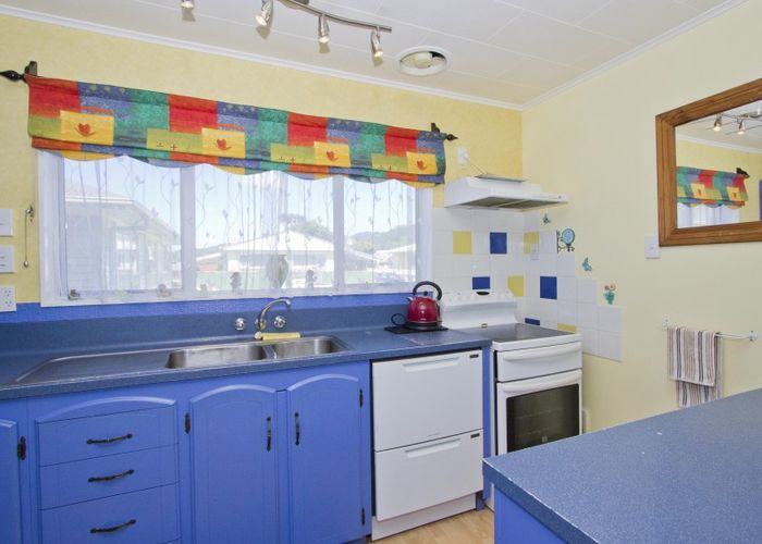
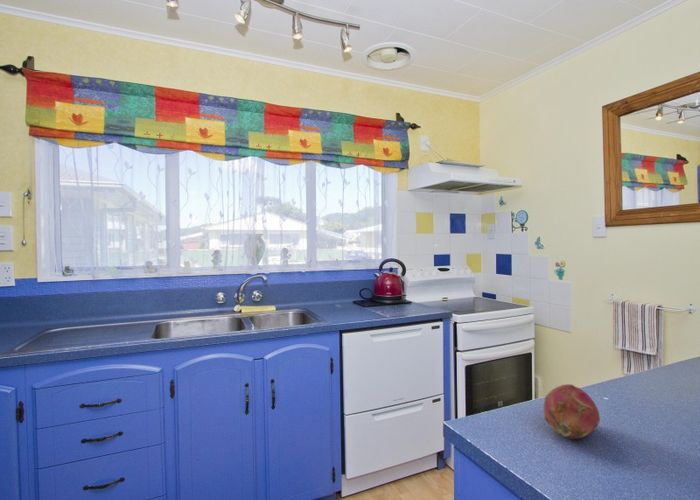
+ fruit (572, 408)
